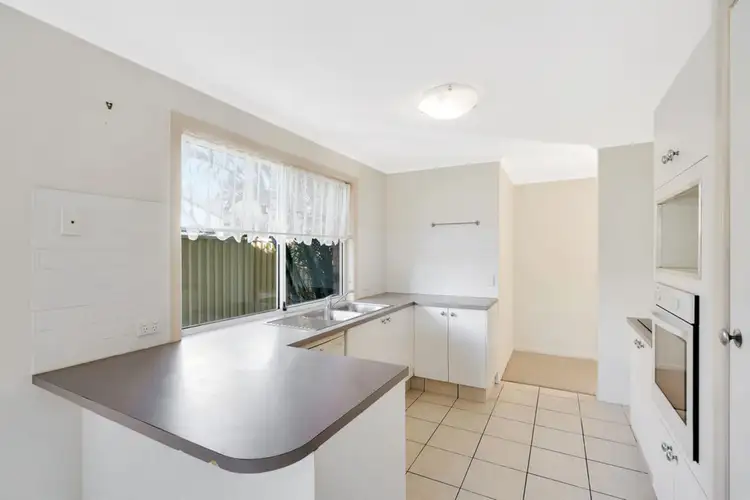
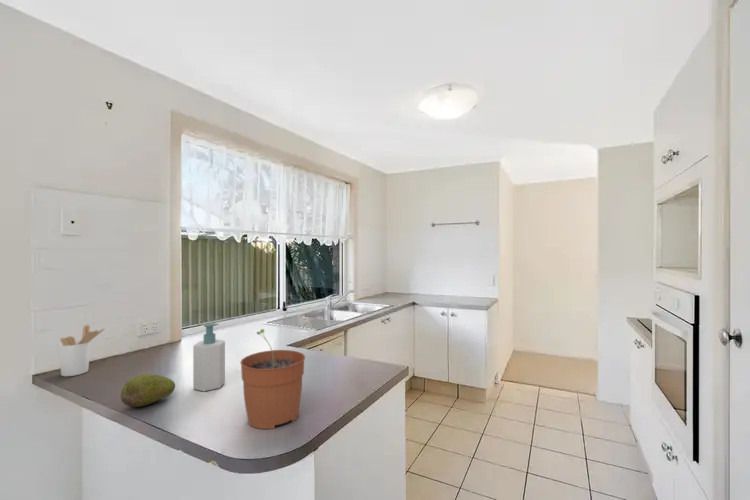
+ soap bottle (209, 355)
+ fruit (148, 388)
+ plant pot (273, 373)
+ utensil holder (81, 350)
